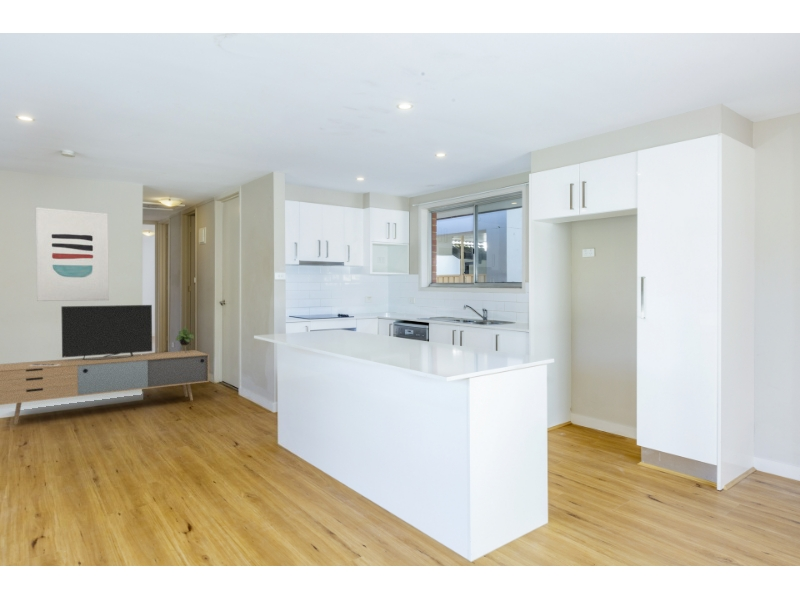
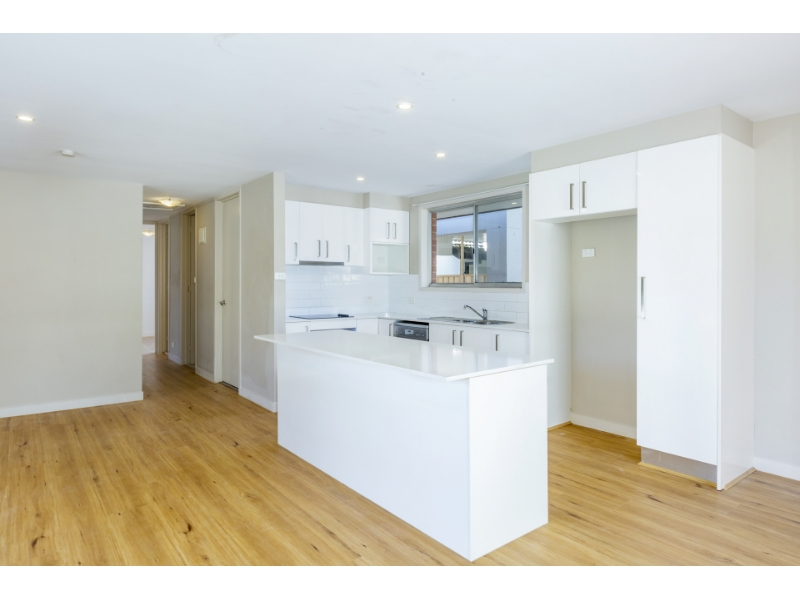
- media console (109, 357)
- wall art (73, 255)
